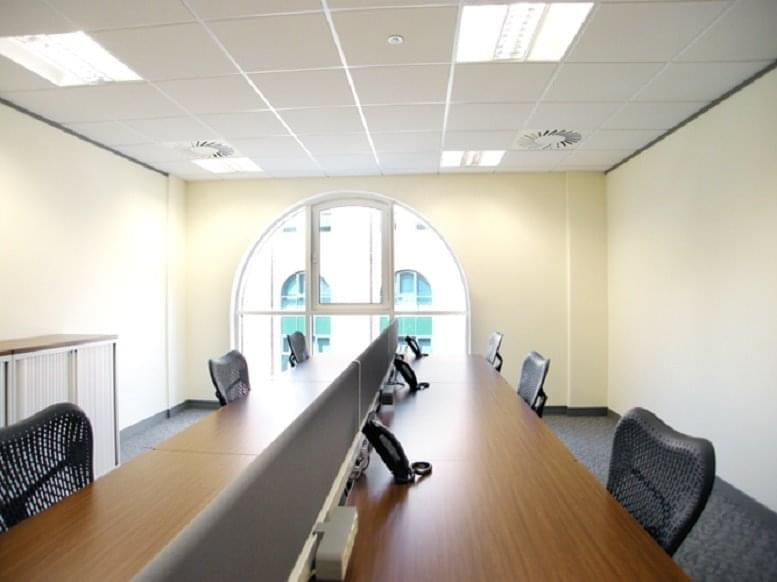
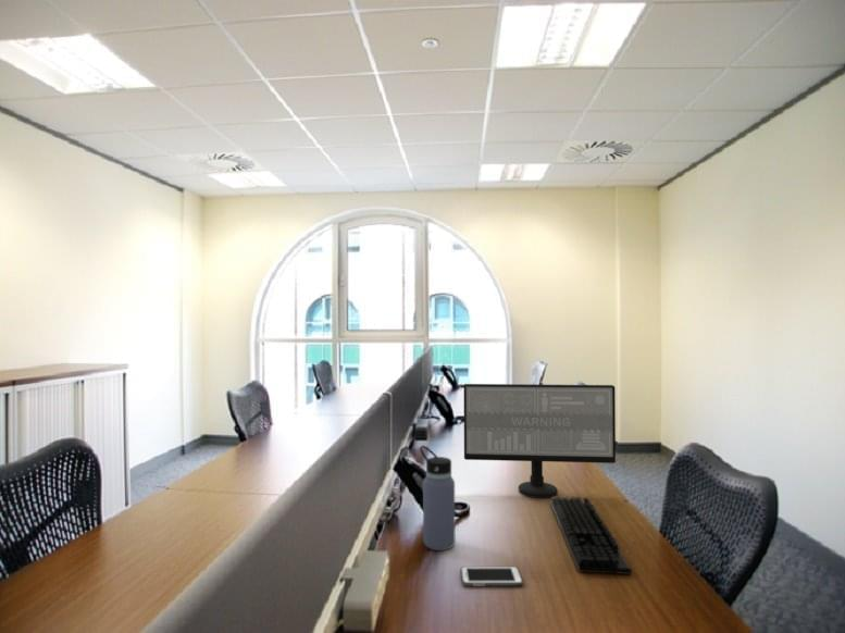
+ water bottle (437, 495)
+ computer monitor (537, 437)
+ keyboard (584, 529)
+ cell phone (490, 575)
